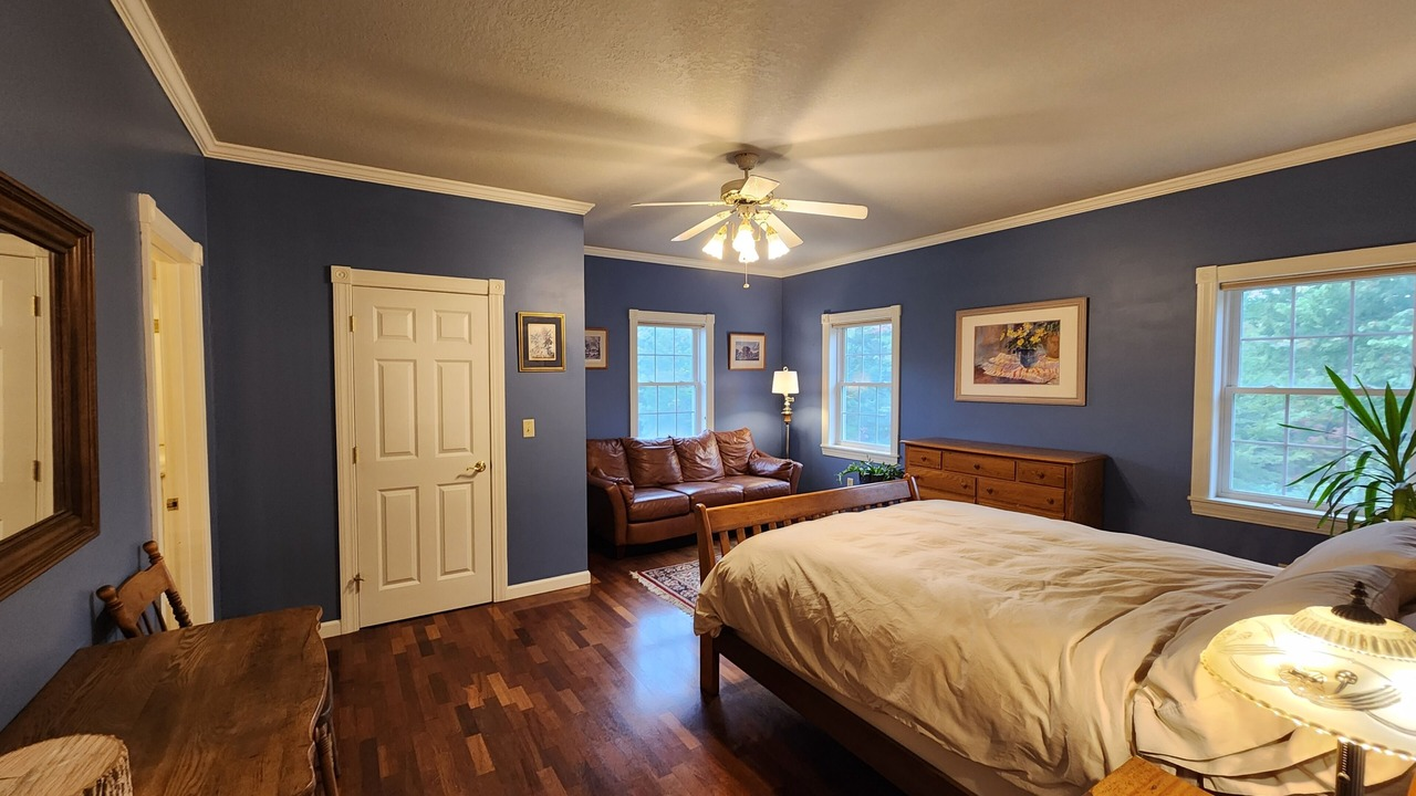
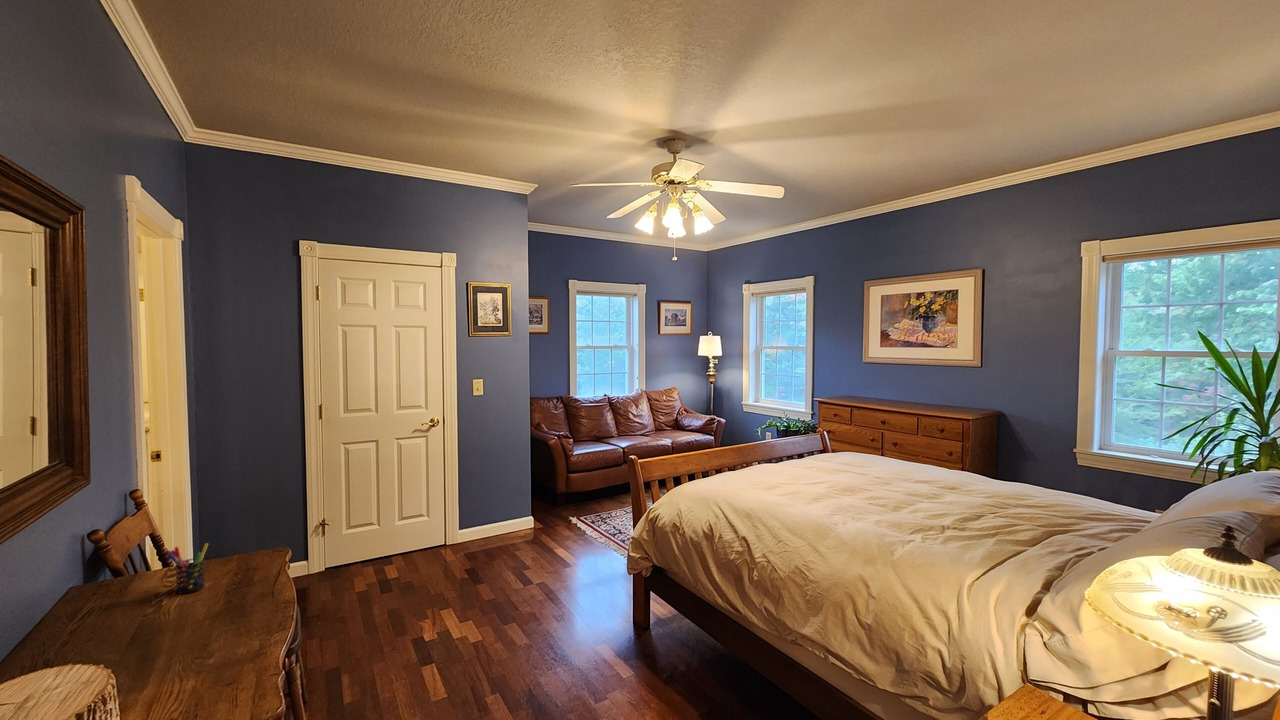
+ pen holder (189, 566)
